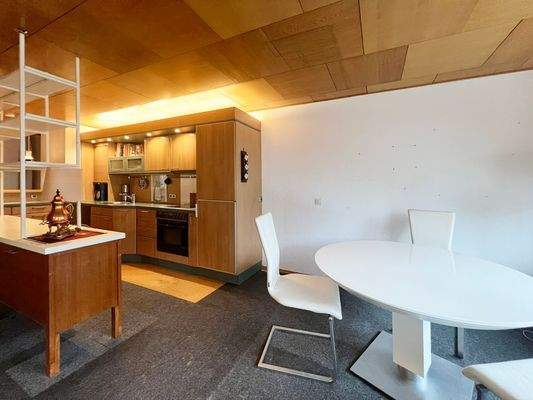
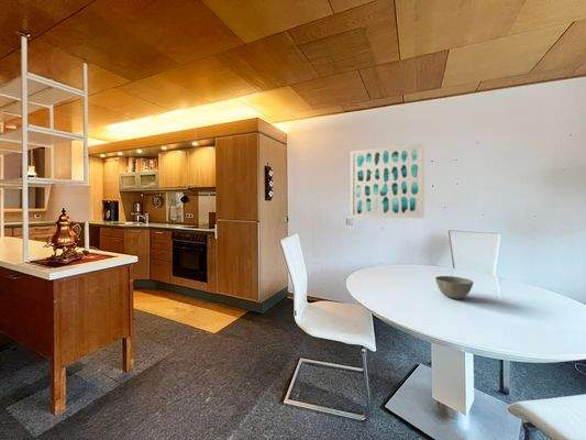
+ wall art (385, 183)
+ bowl (453, 288)
